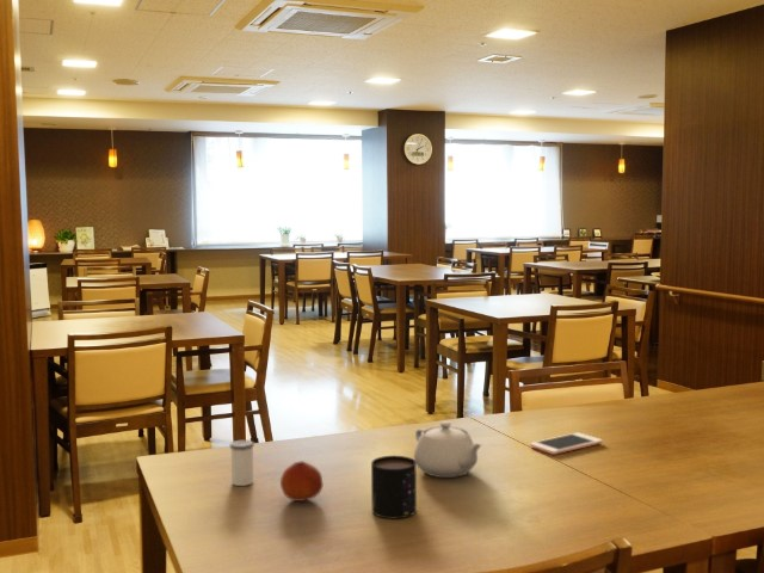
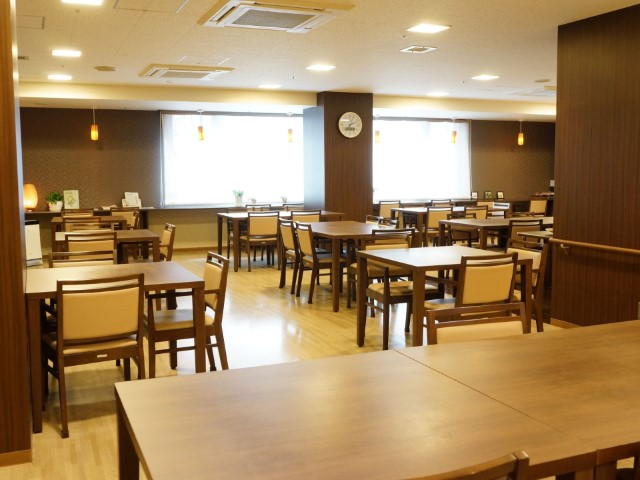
- cell phone (566, 443)
- teapot (448, 446)
- salt shaker (242, 462)
- mug (398, 482)
- fruit (302, 480)
